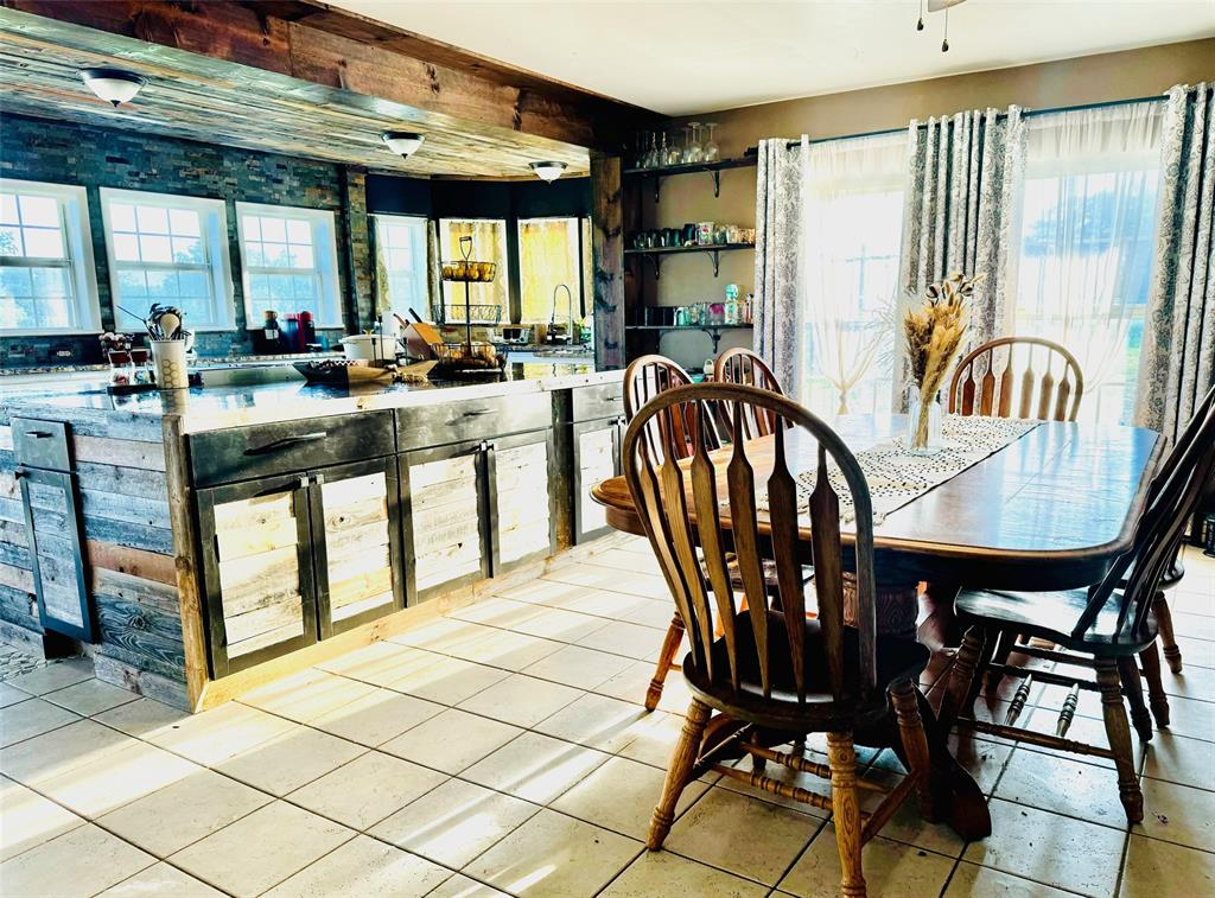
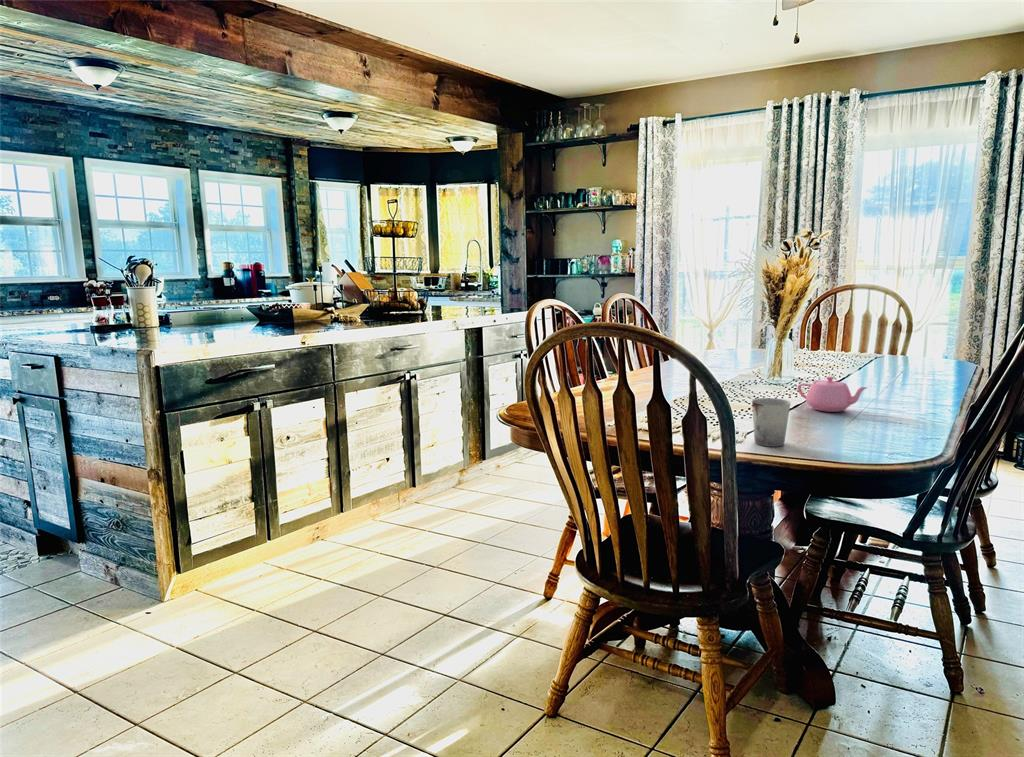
+ cup (767, 423)
+ teapot (831, 393)
